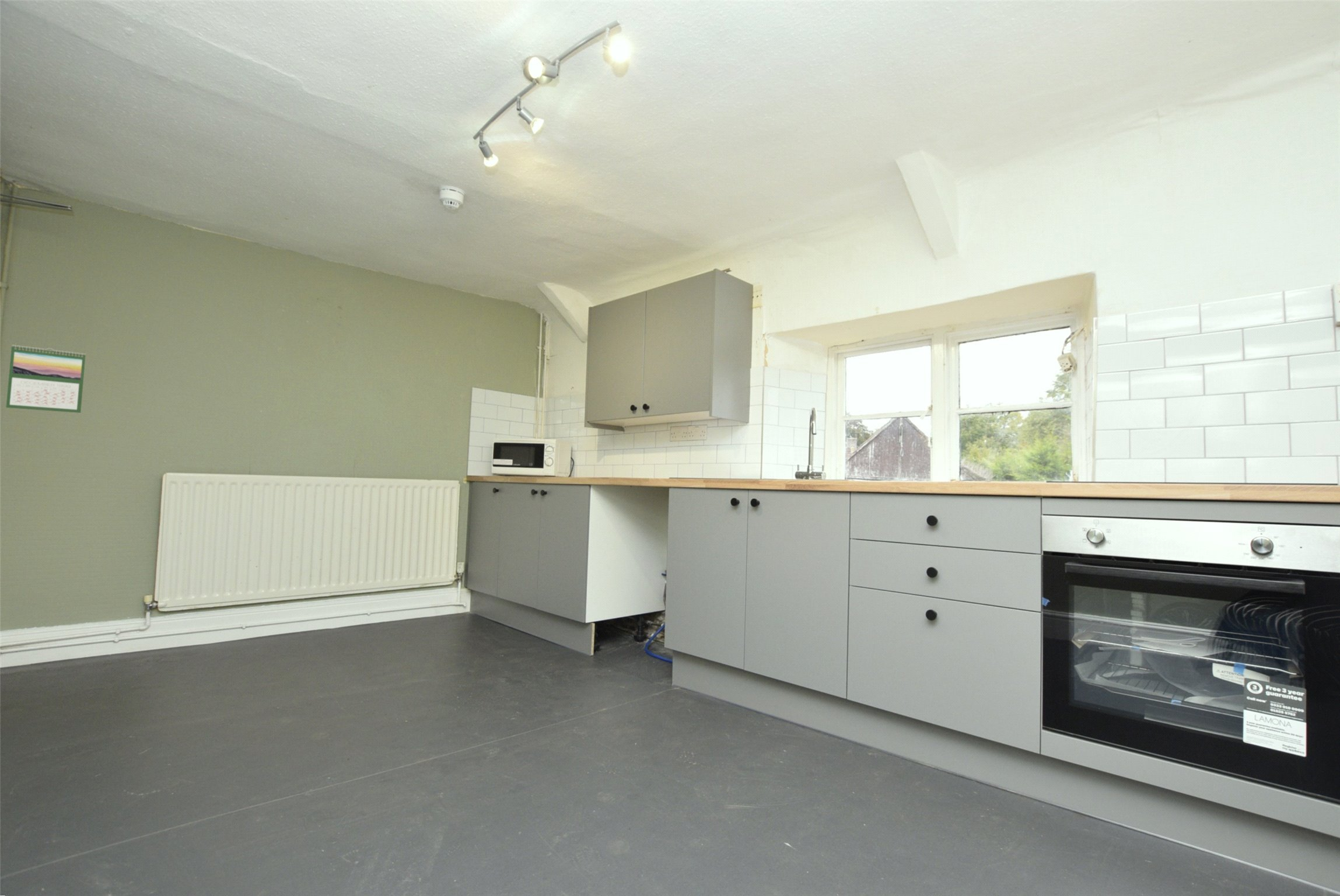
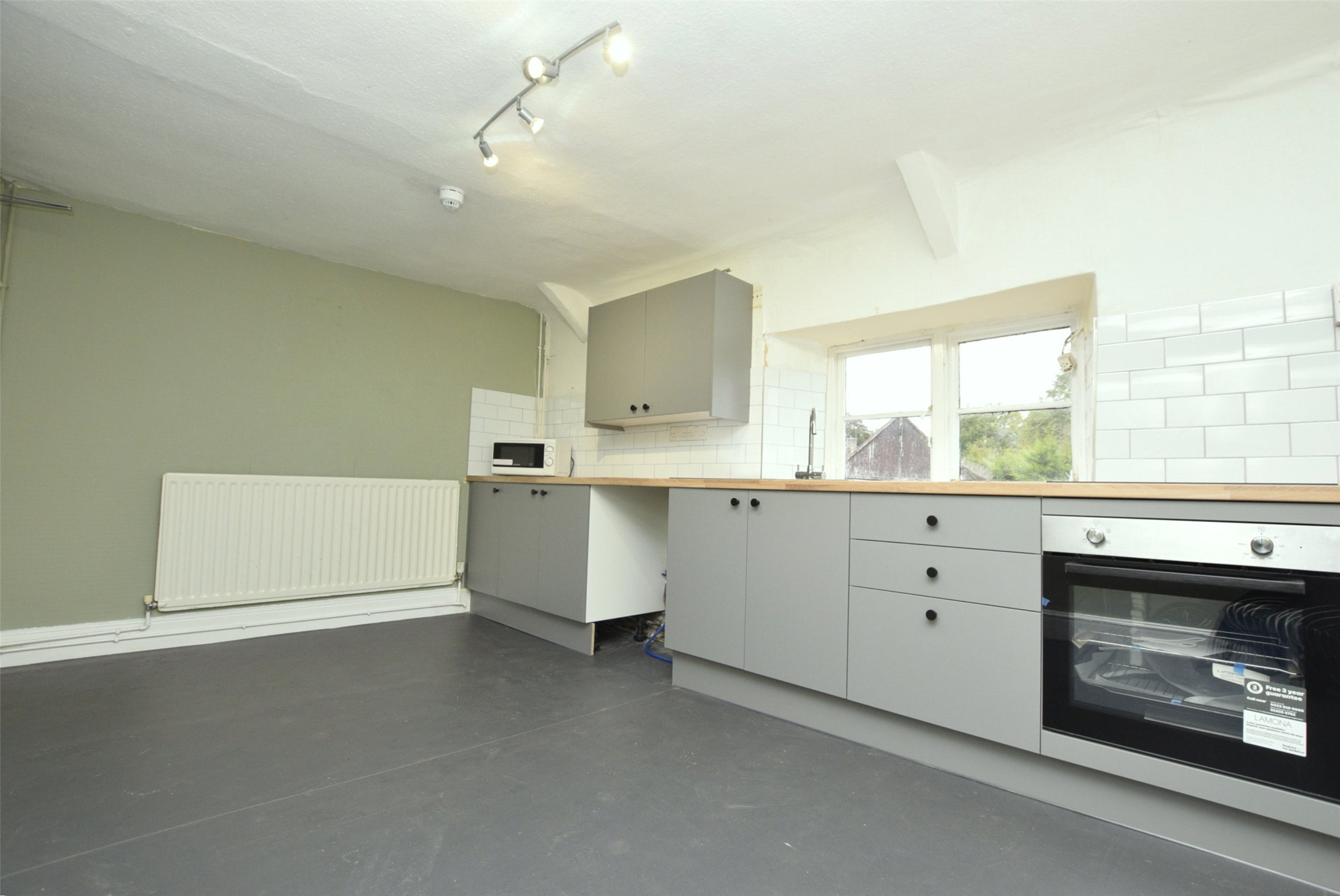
- calendar (47, 379)
